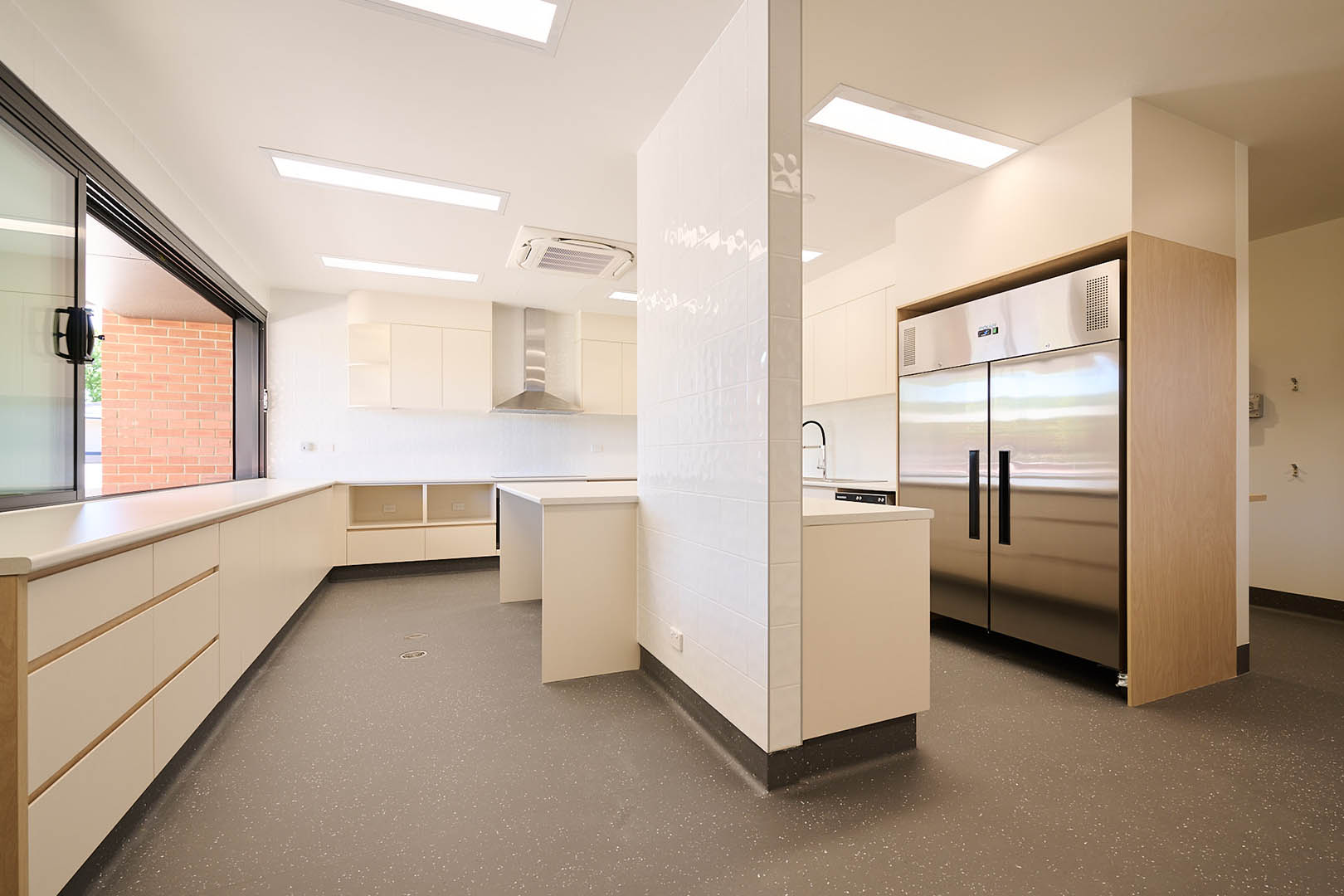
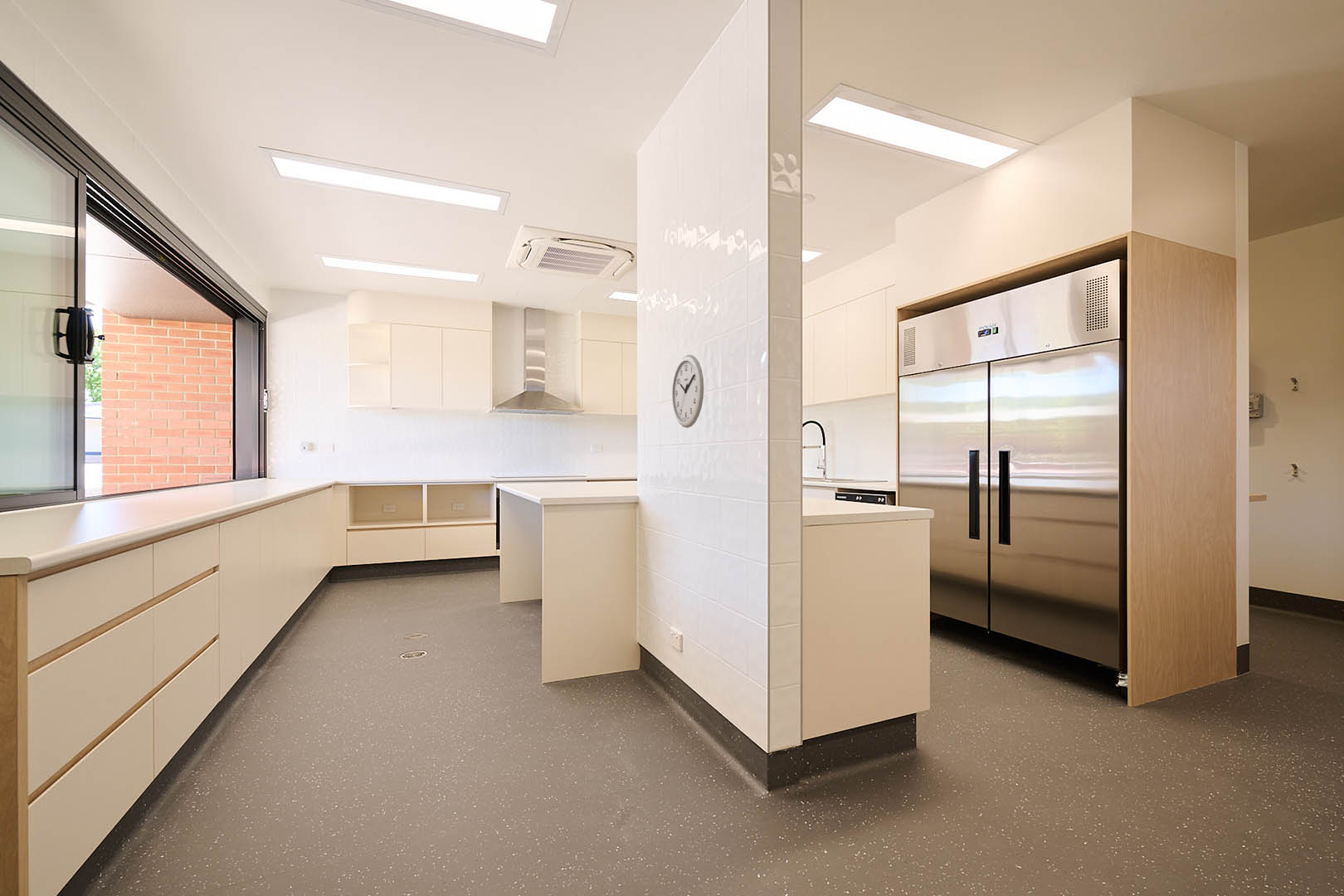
+ wall clock (685, 391)
